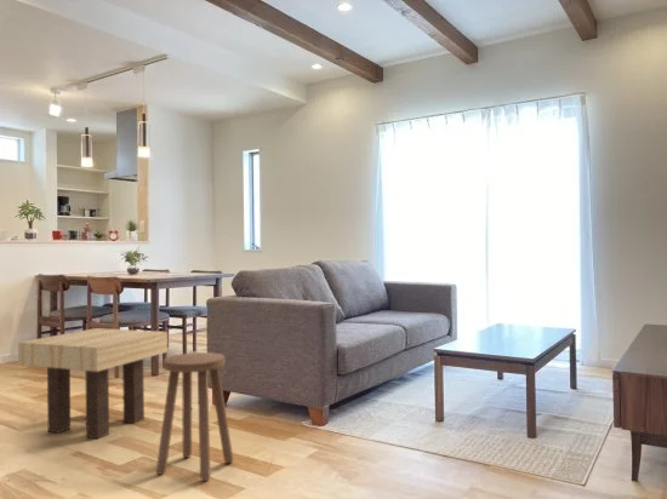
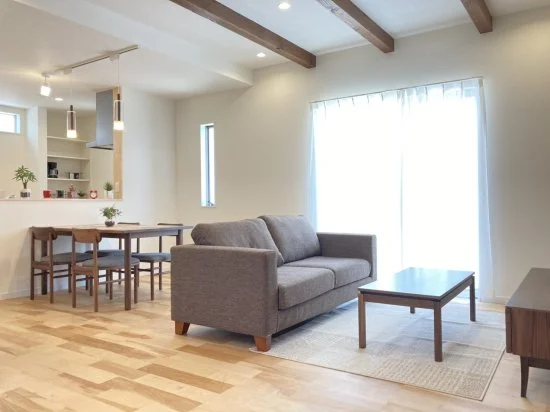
- side table (97, 380)
- stool (190, 413)
